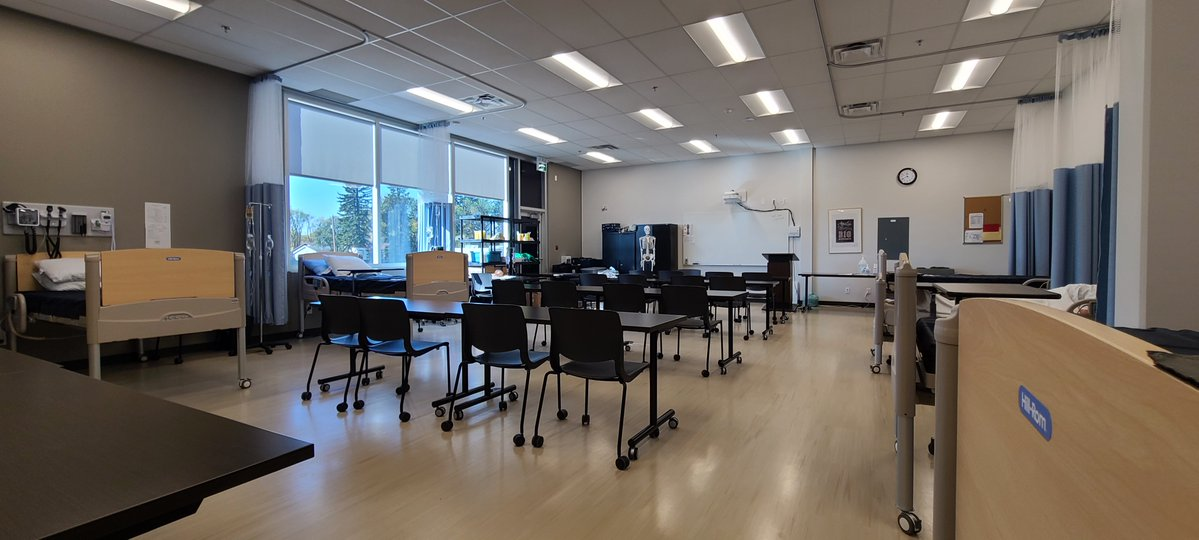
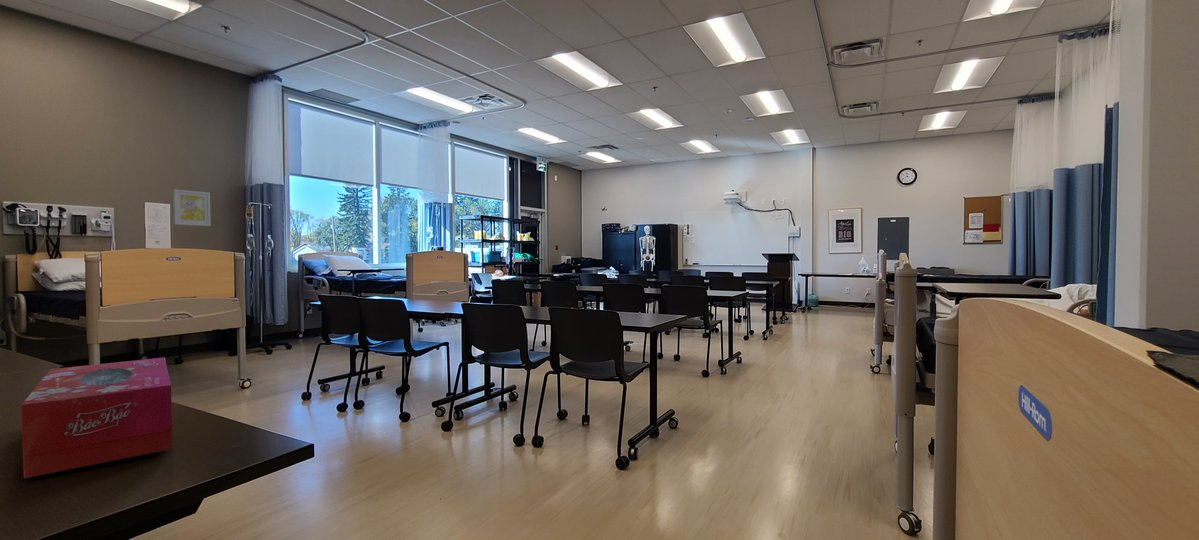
+ tissue box (107, 406)
+ wall art (192, 208)
